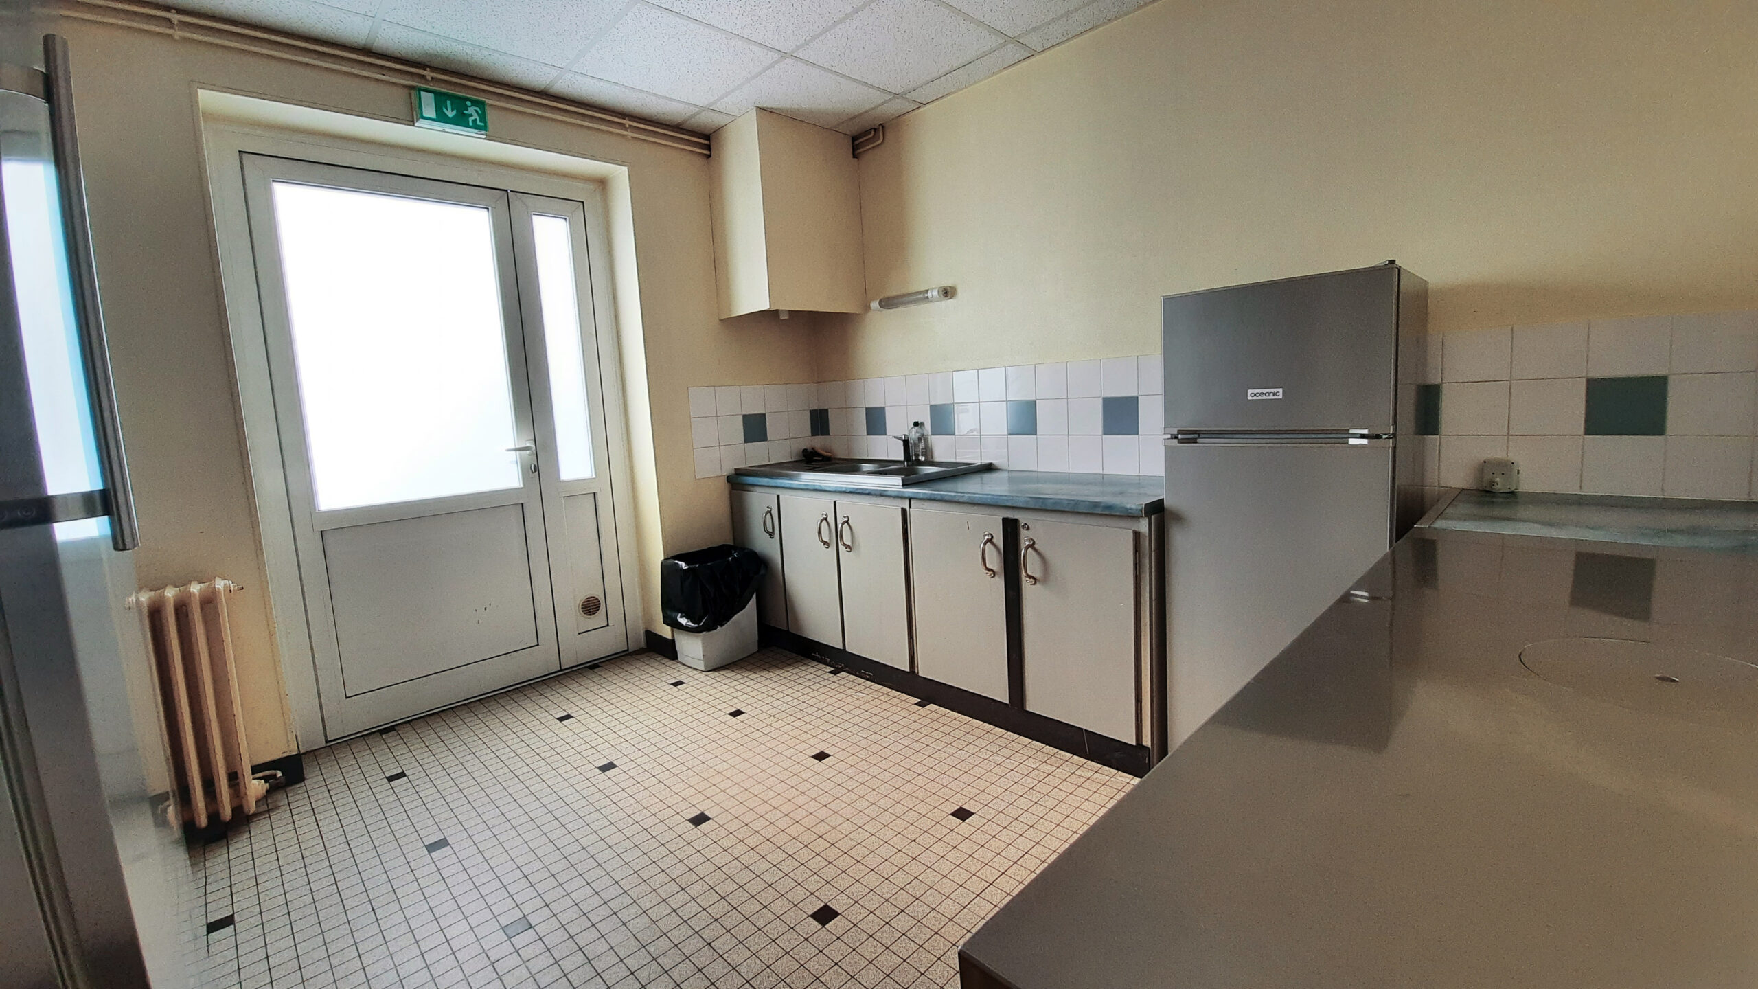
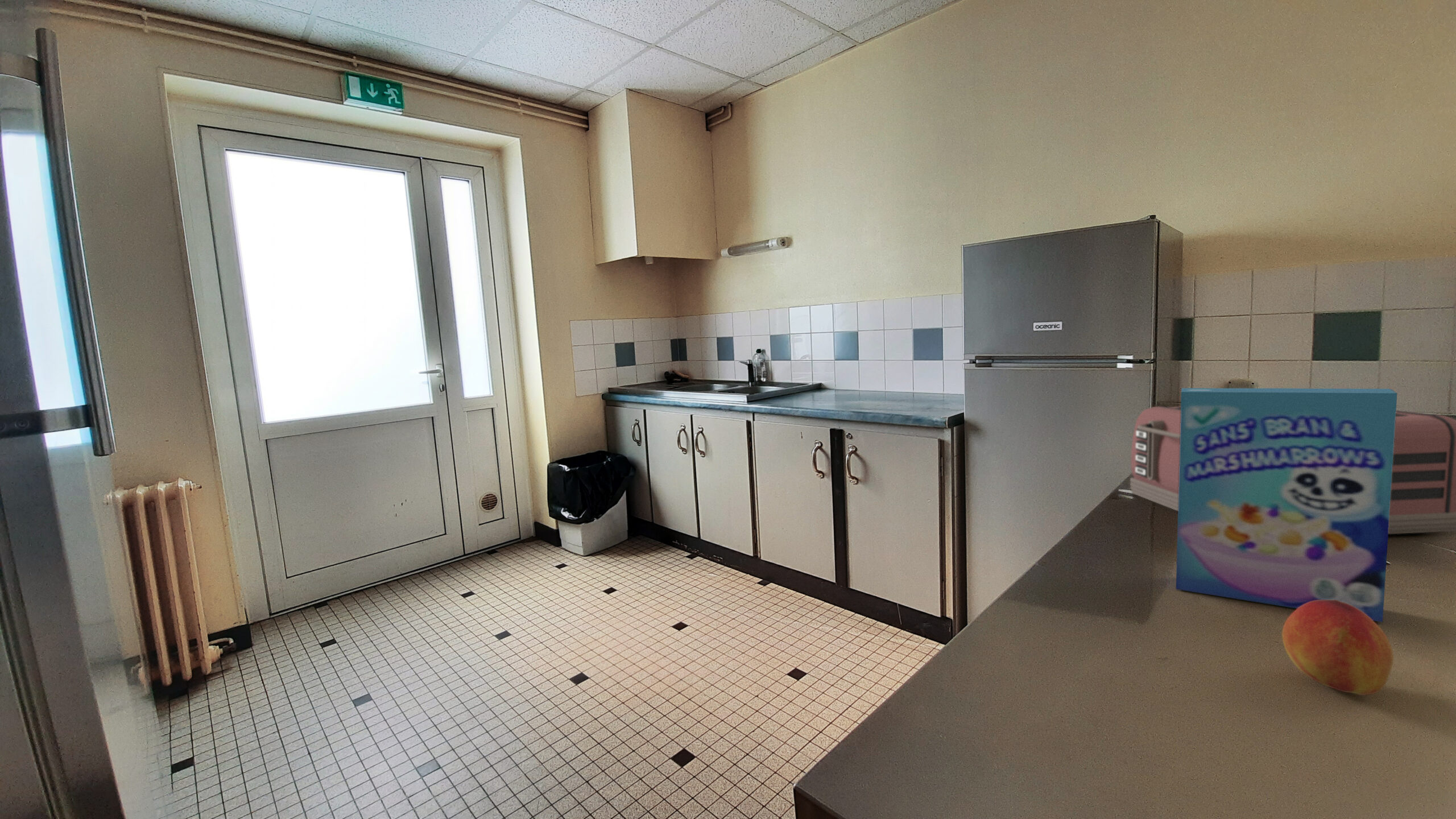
+ toaster (1179, 461)
+ peach (1335, 643)
+ cereal box (1274, 494)
